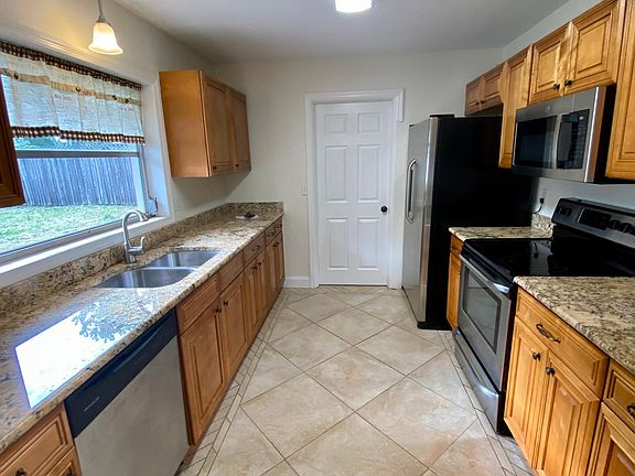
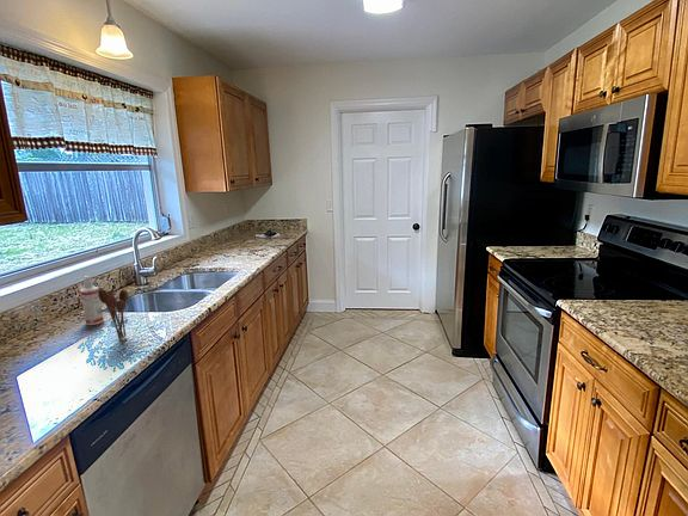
+ spray bottle (91, 299)
+ utensil holder (116, 313)
